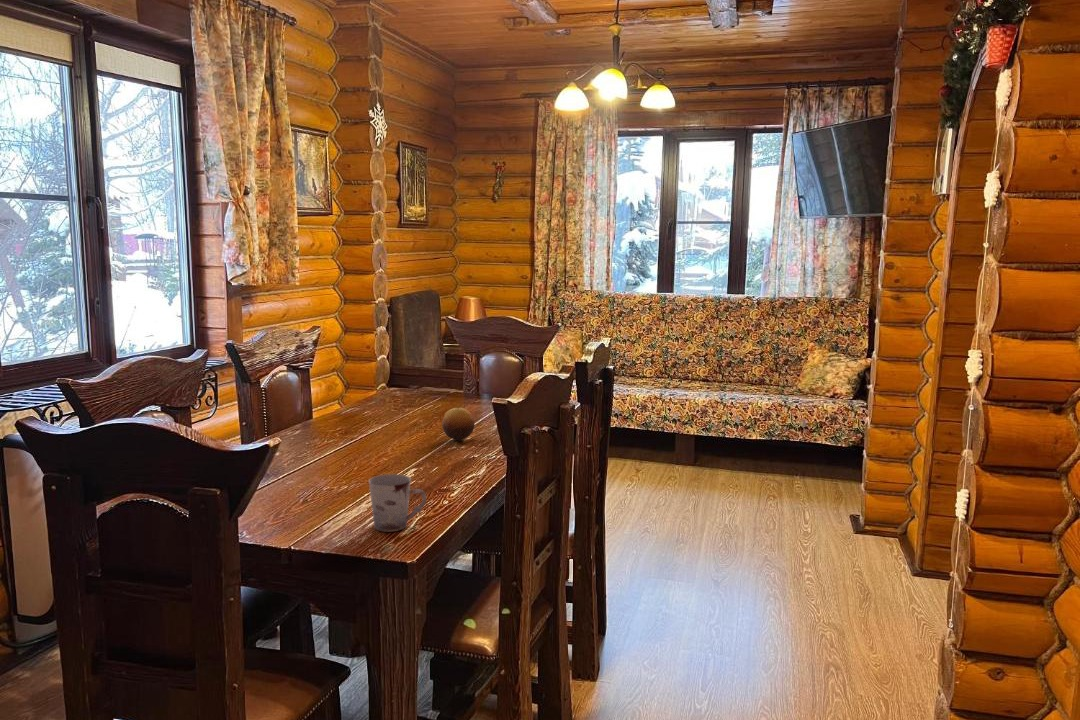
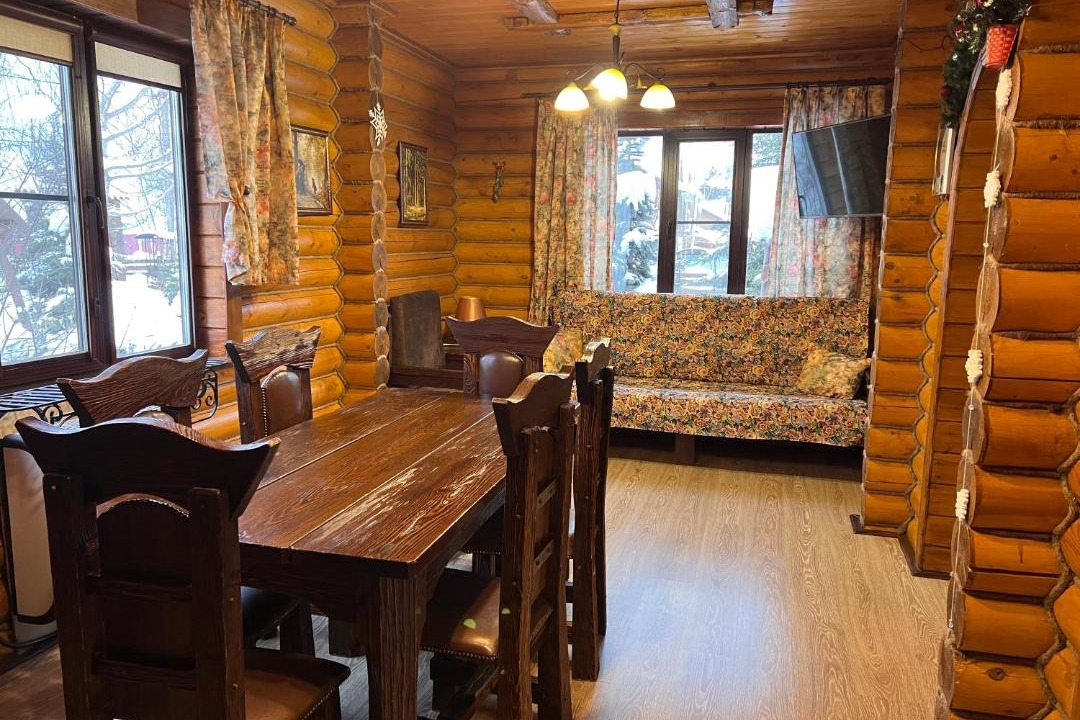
- cup (398, 503)
- fruit (458, 423)
